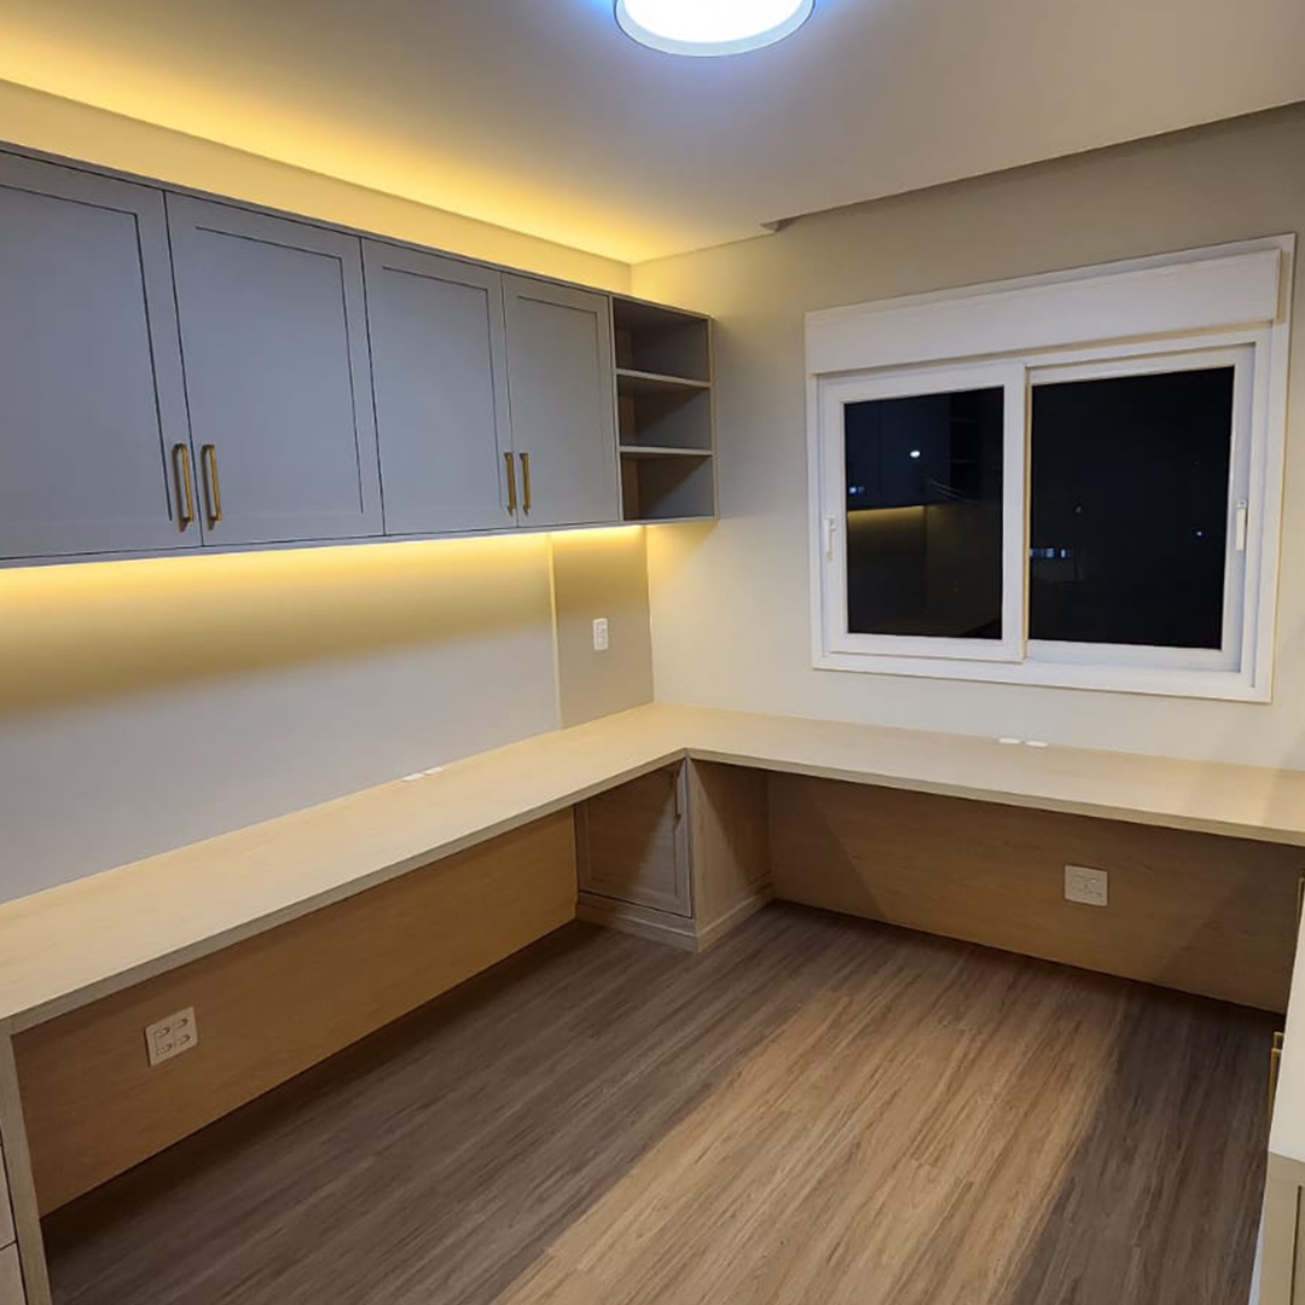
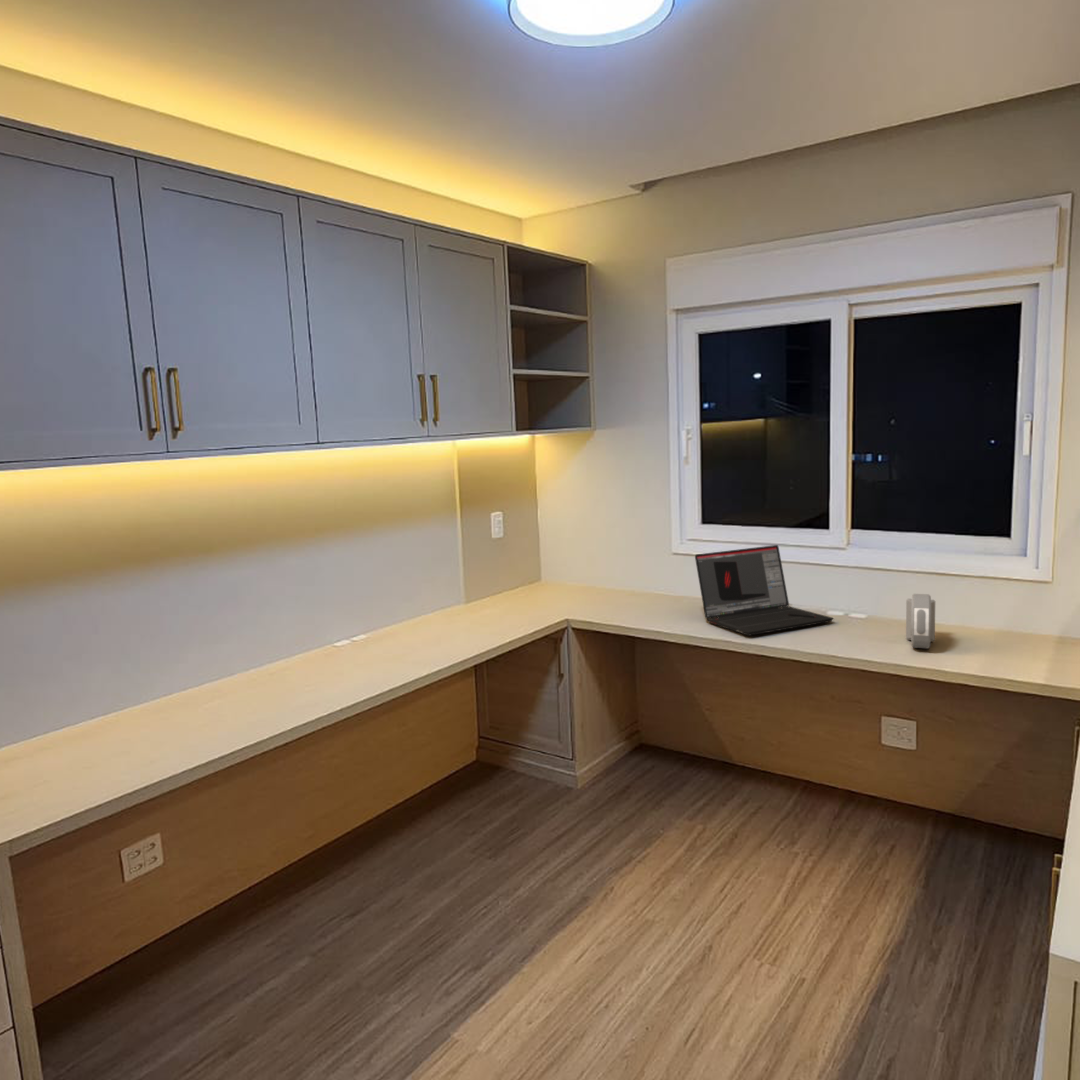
+ alarm clock (920, 620)
+ laptop (763, 587)
